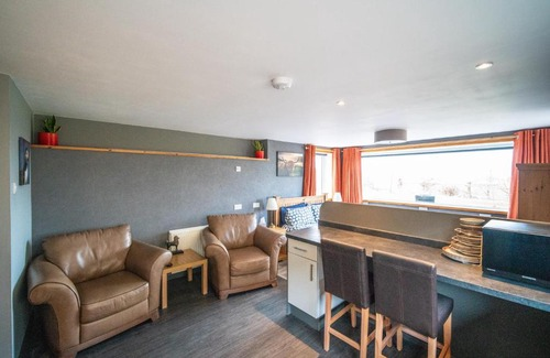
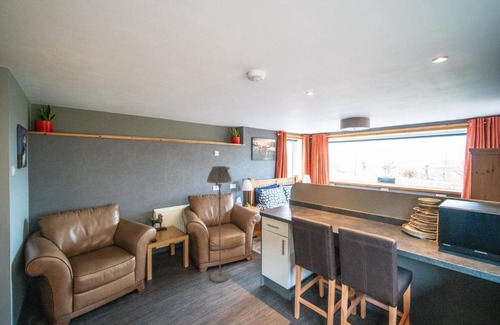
+ floor lamp (219, 221)
